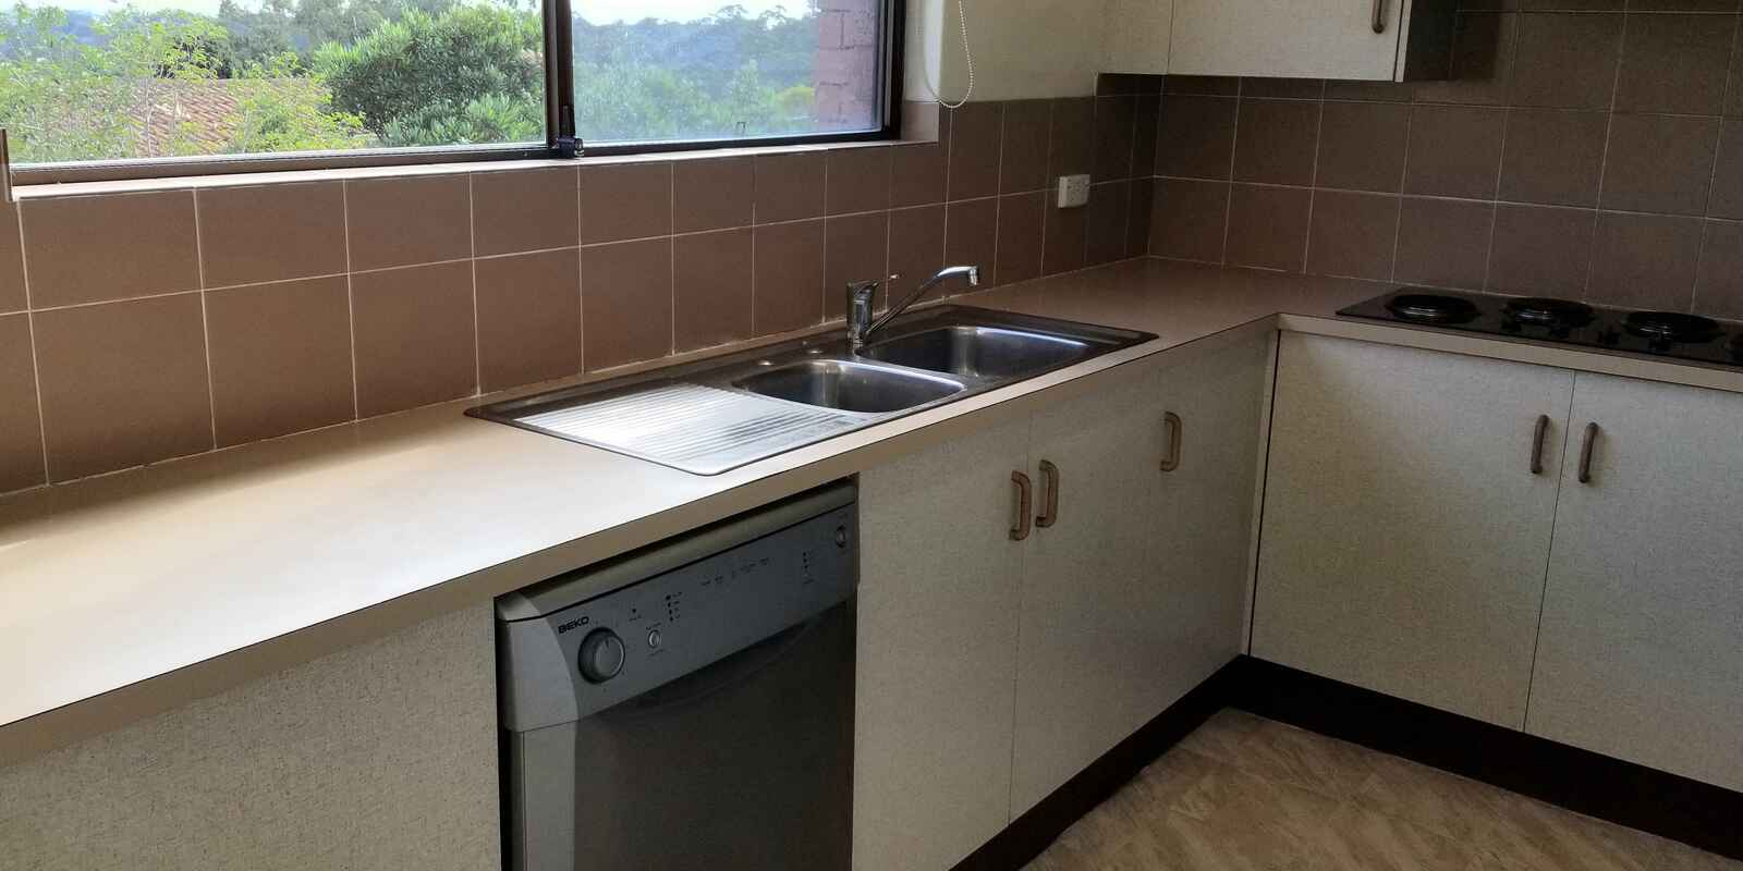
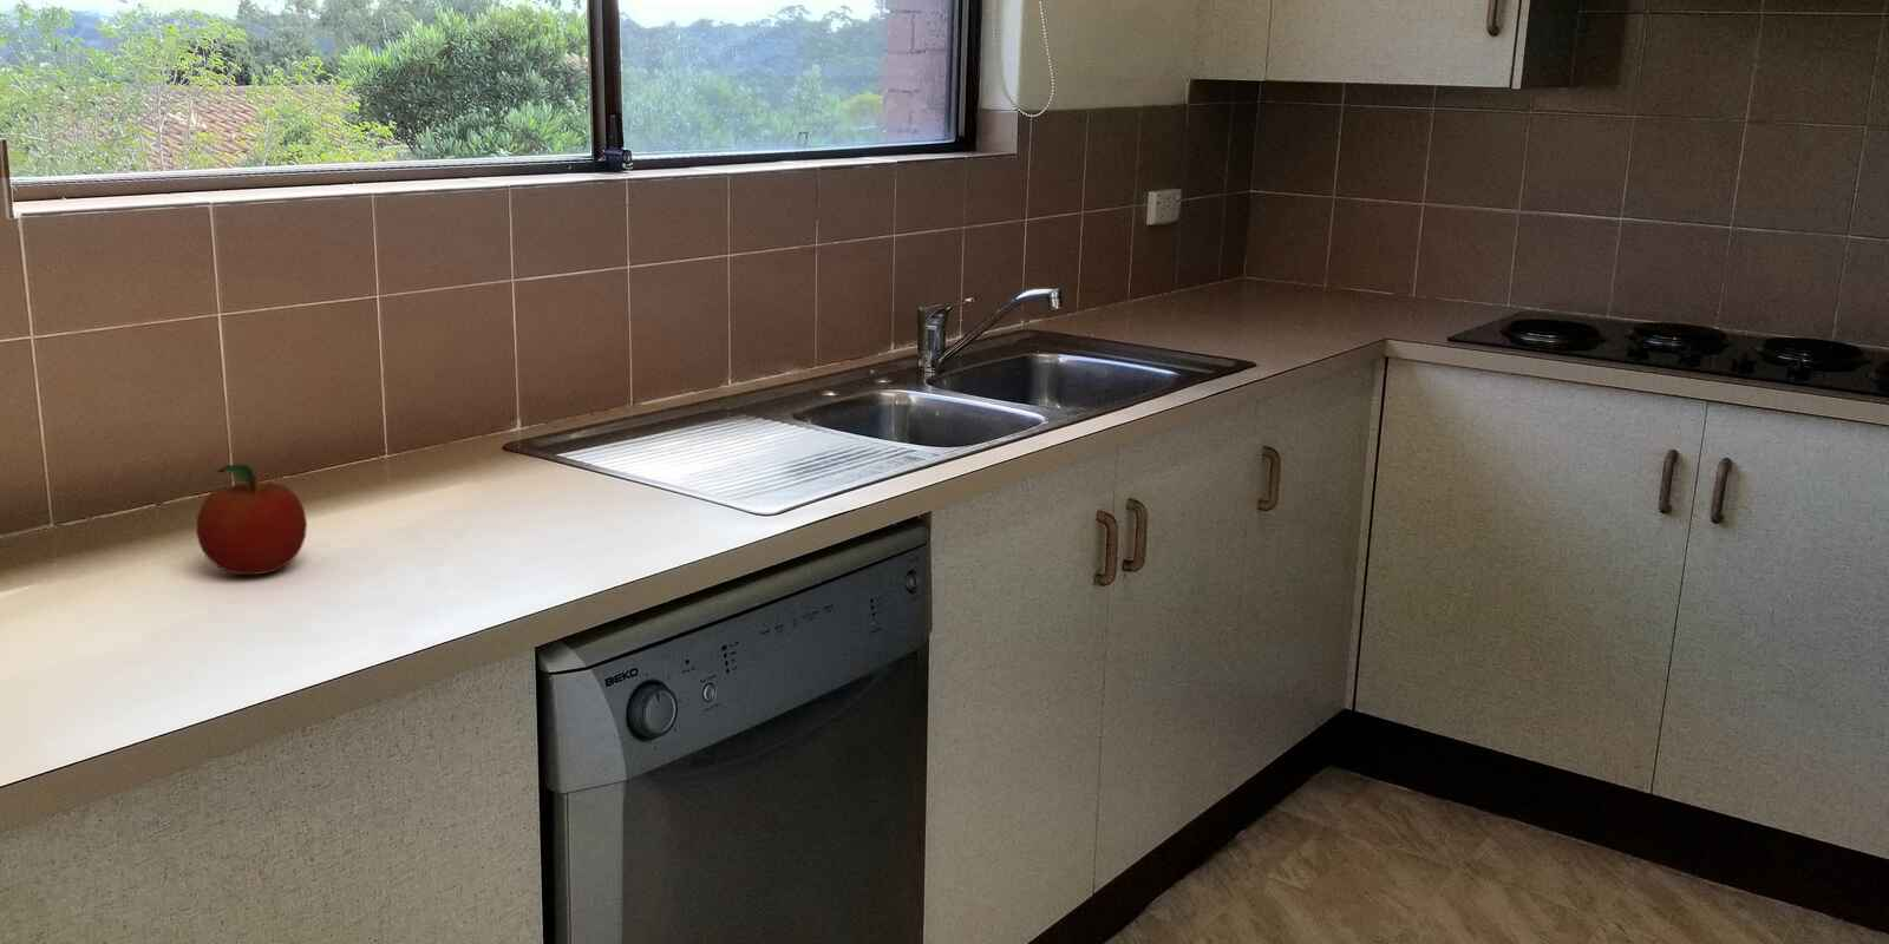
+ fruit (253, 518)
